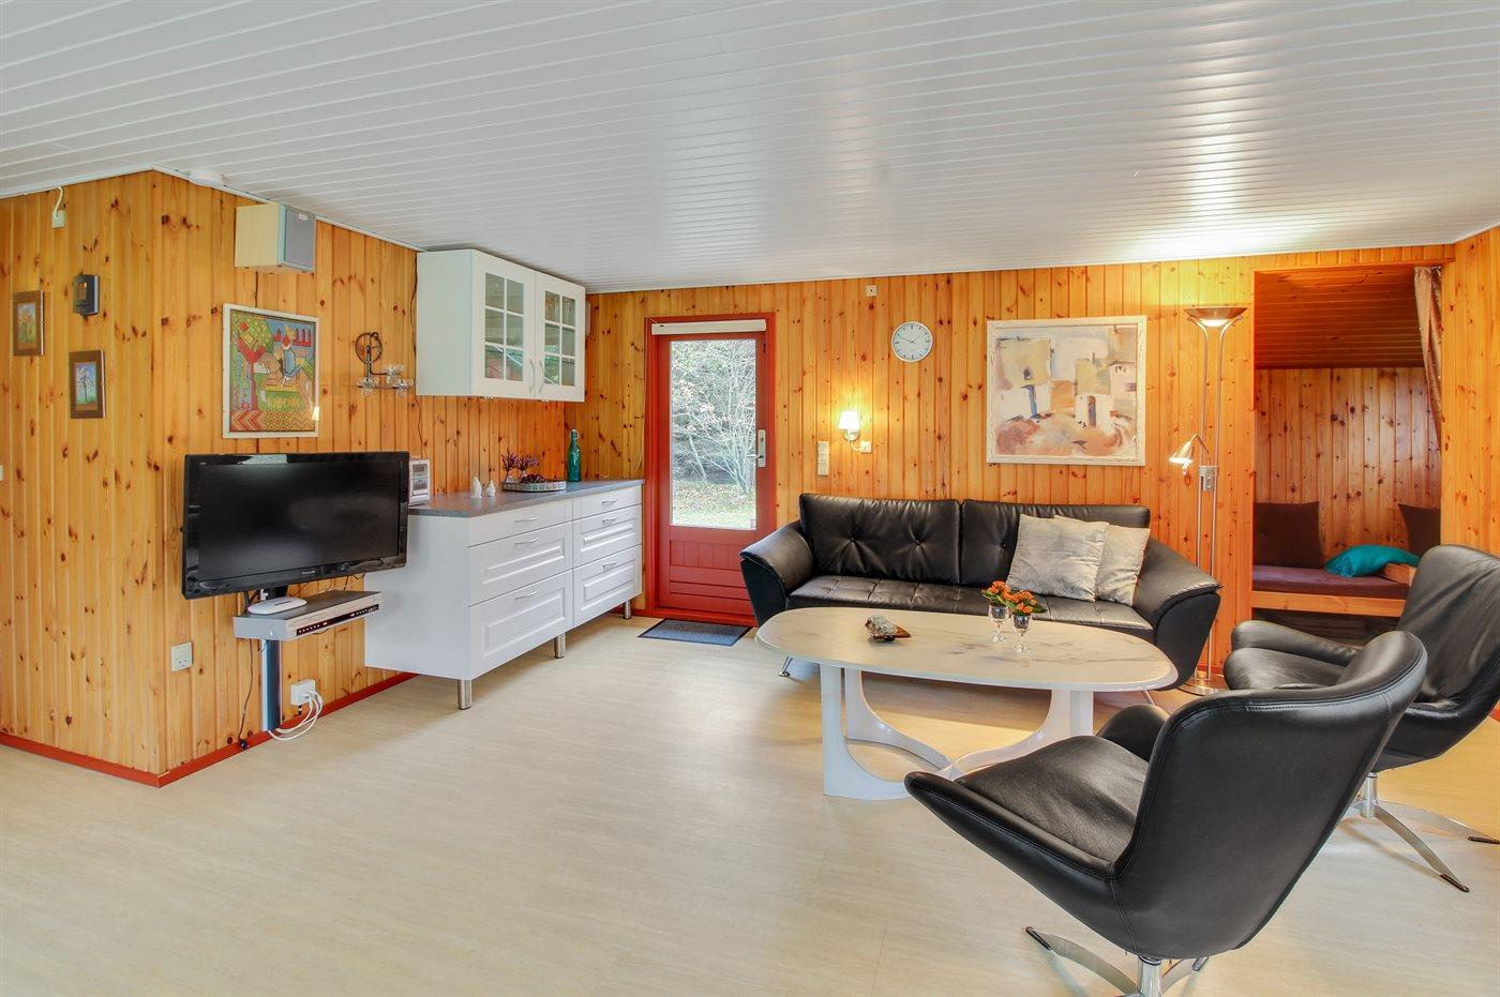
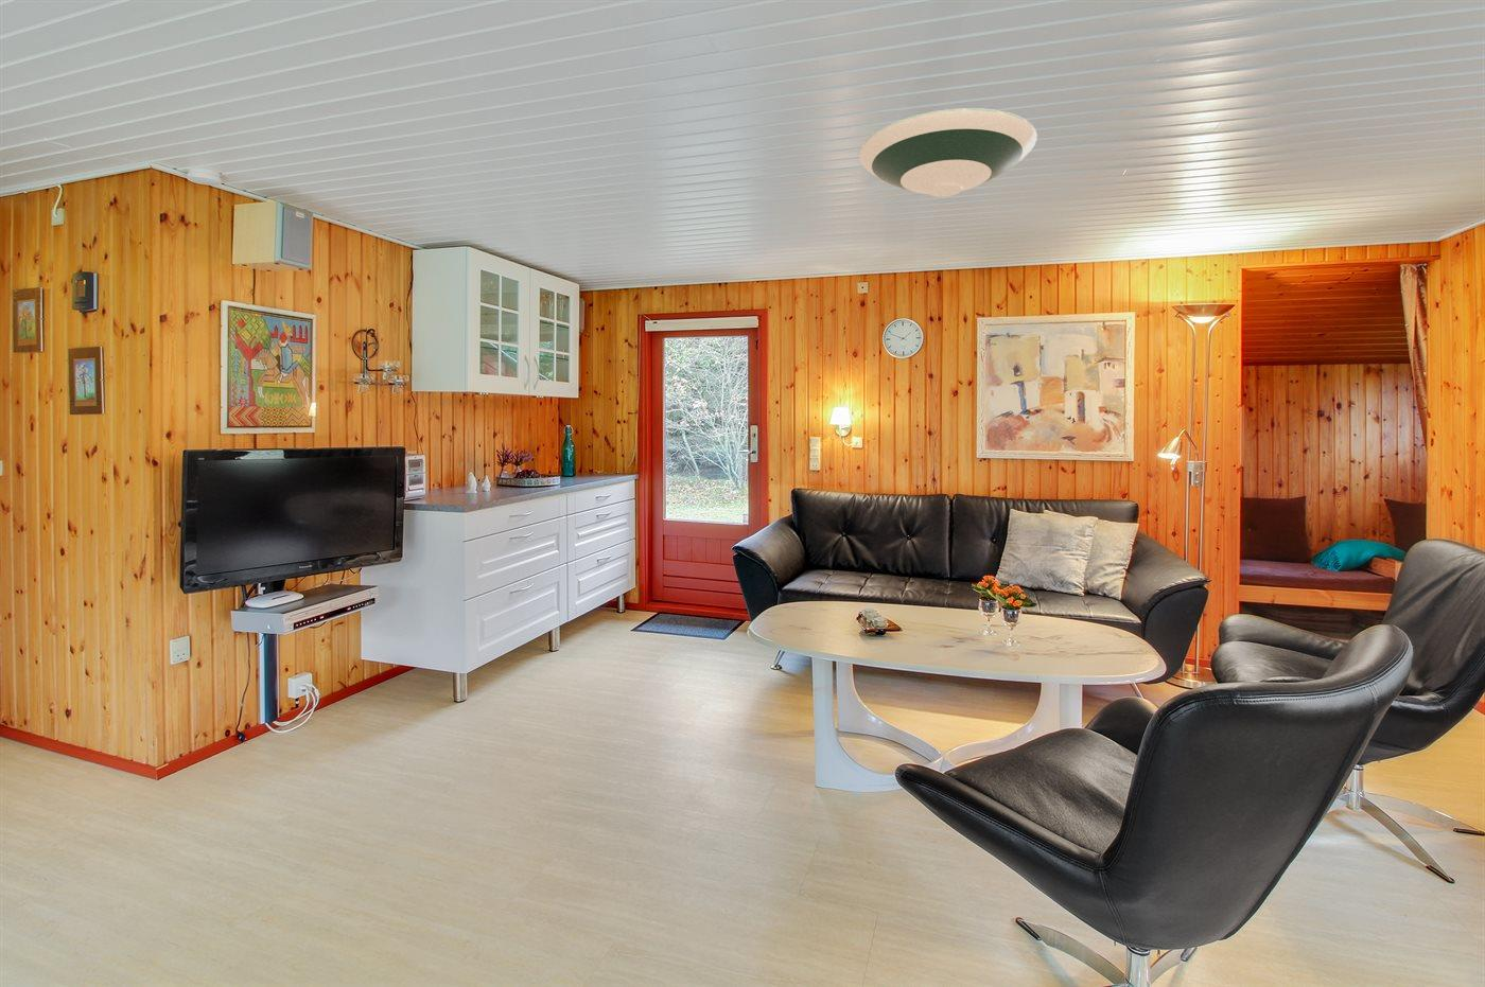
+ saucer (945, 170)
